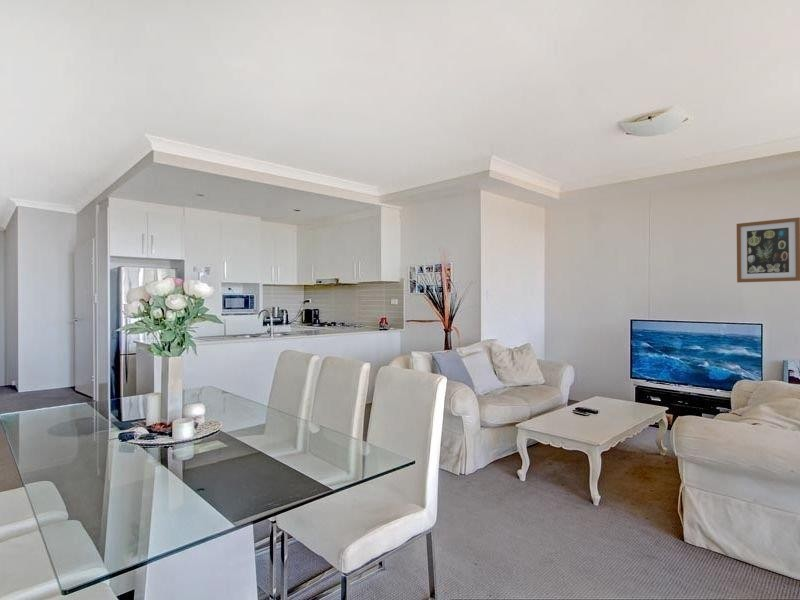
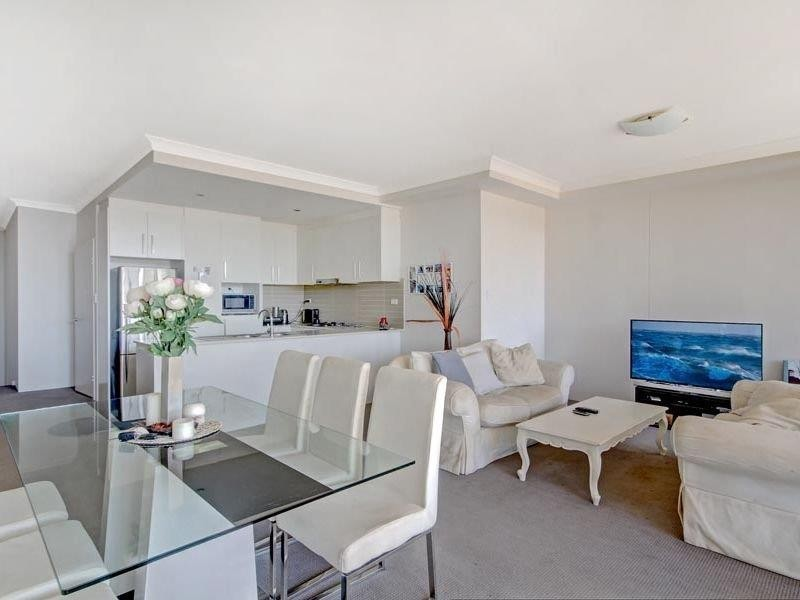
- wall art (767, 251)
